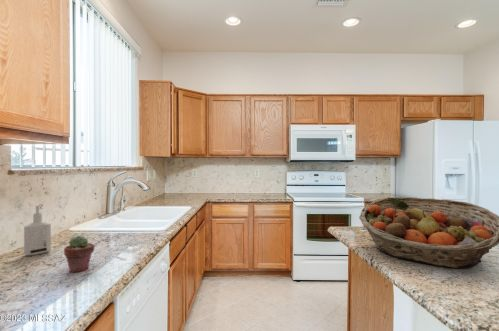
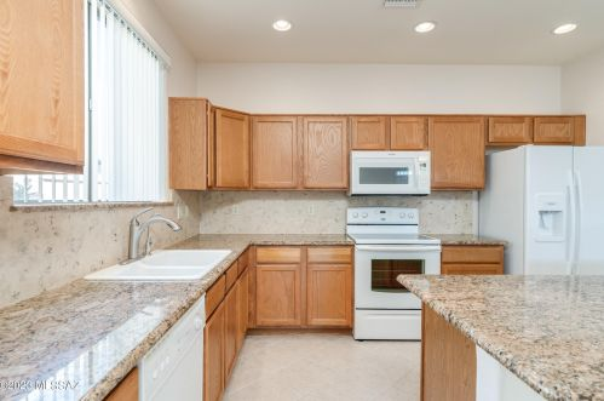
- bottle (37, 229)
- potted succulent (79, 252)
- fruit basket (423, 227)
